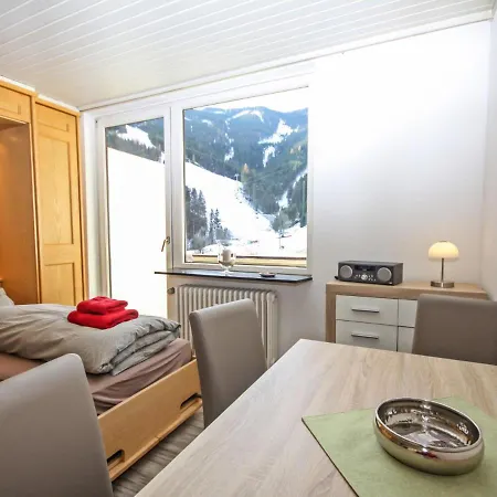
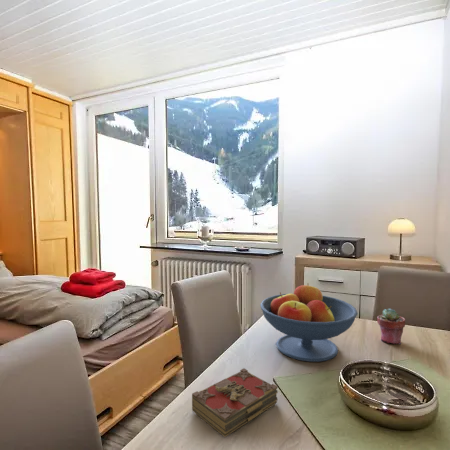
+ book (236, 397)
+ fruit bowl (306, 319)
+ potted succulent (391, 324)
